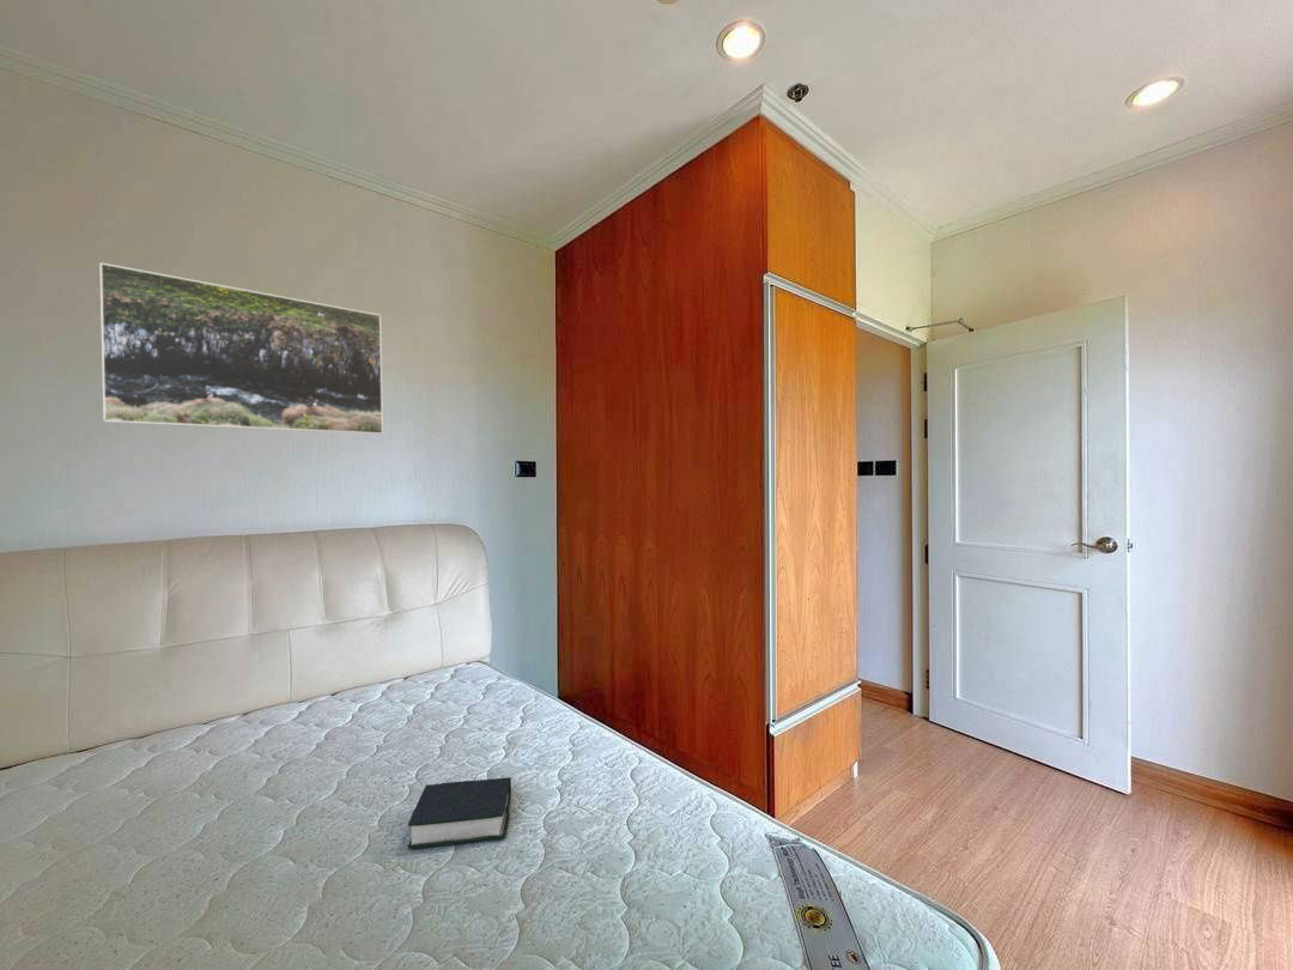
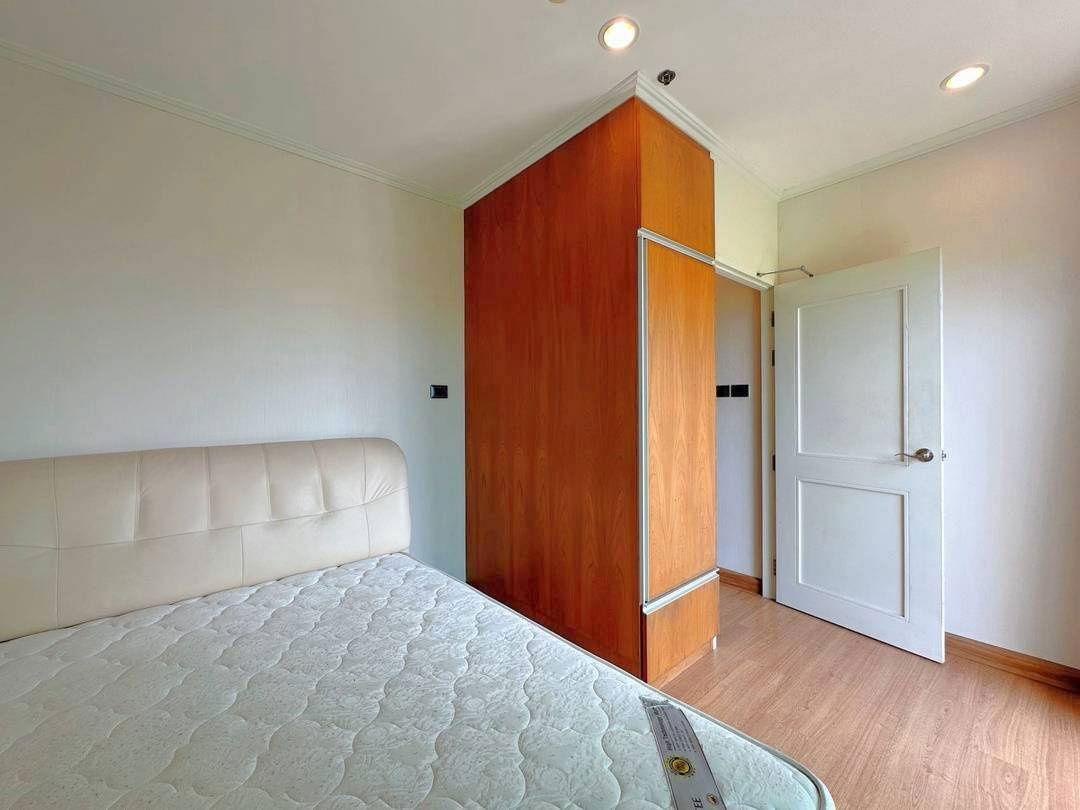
- book (463, 810)
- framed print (261, 360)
